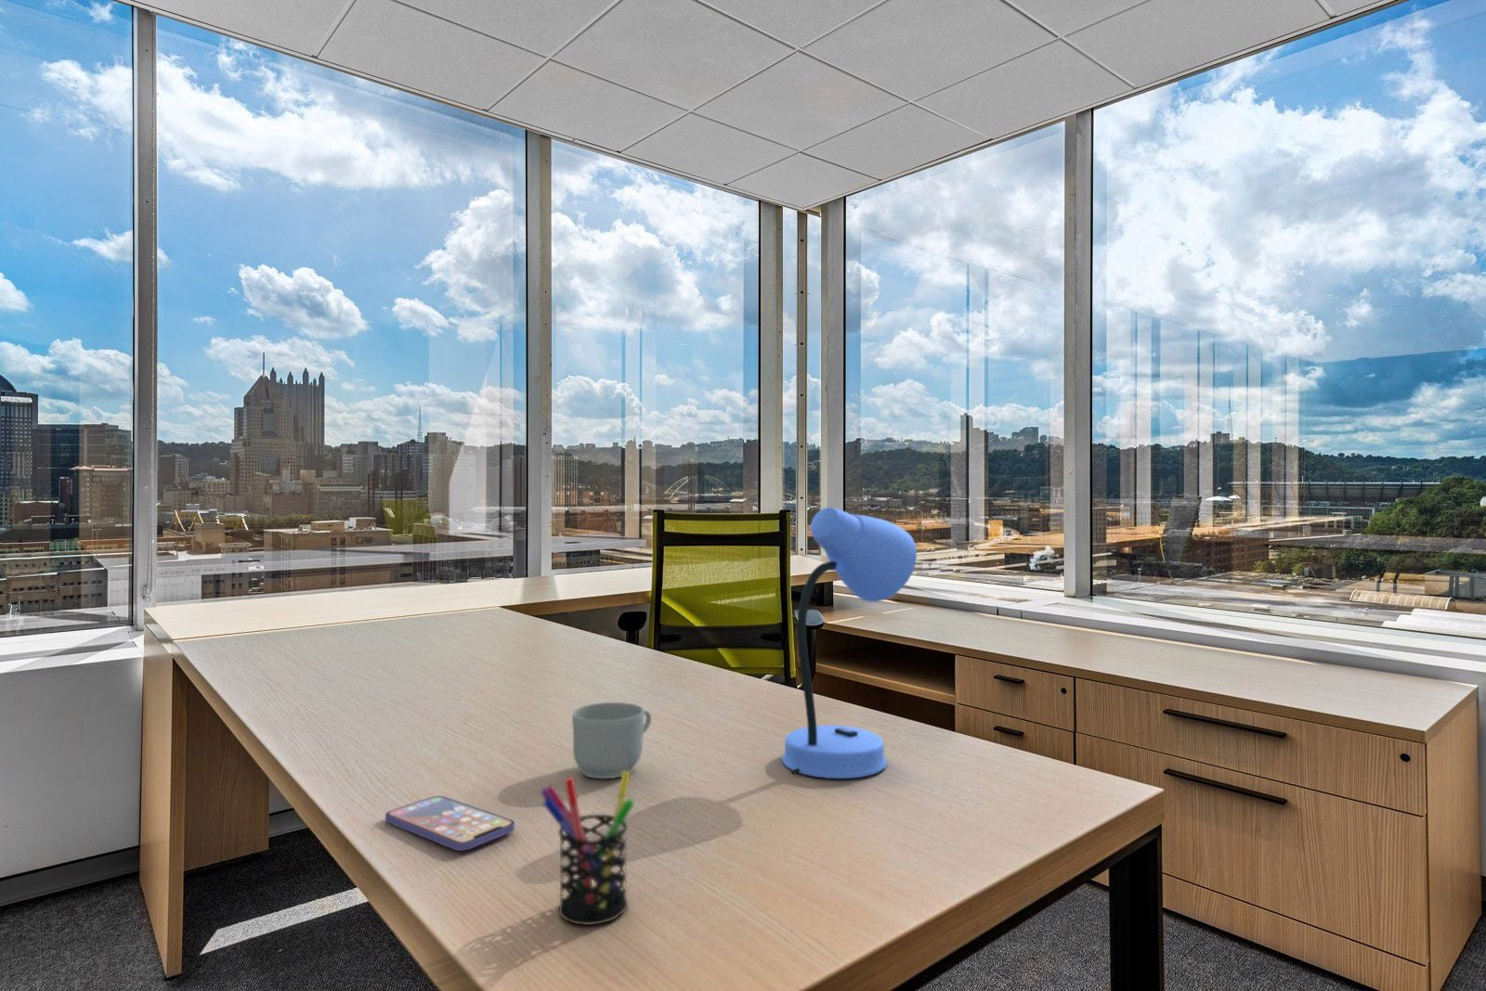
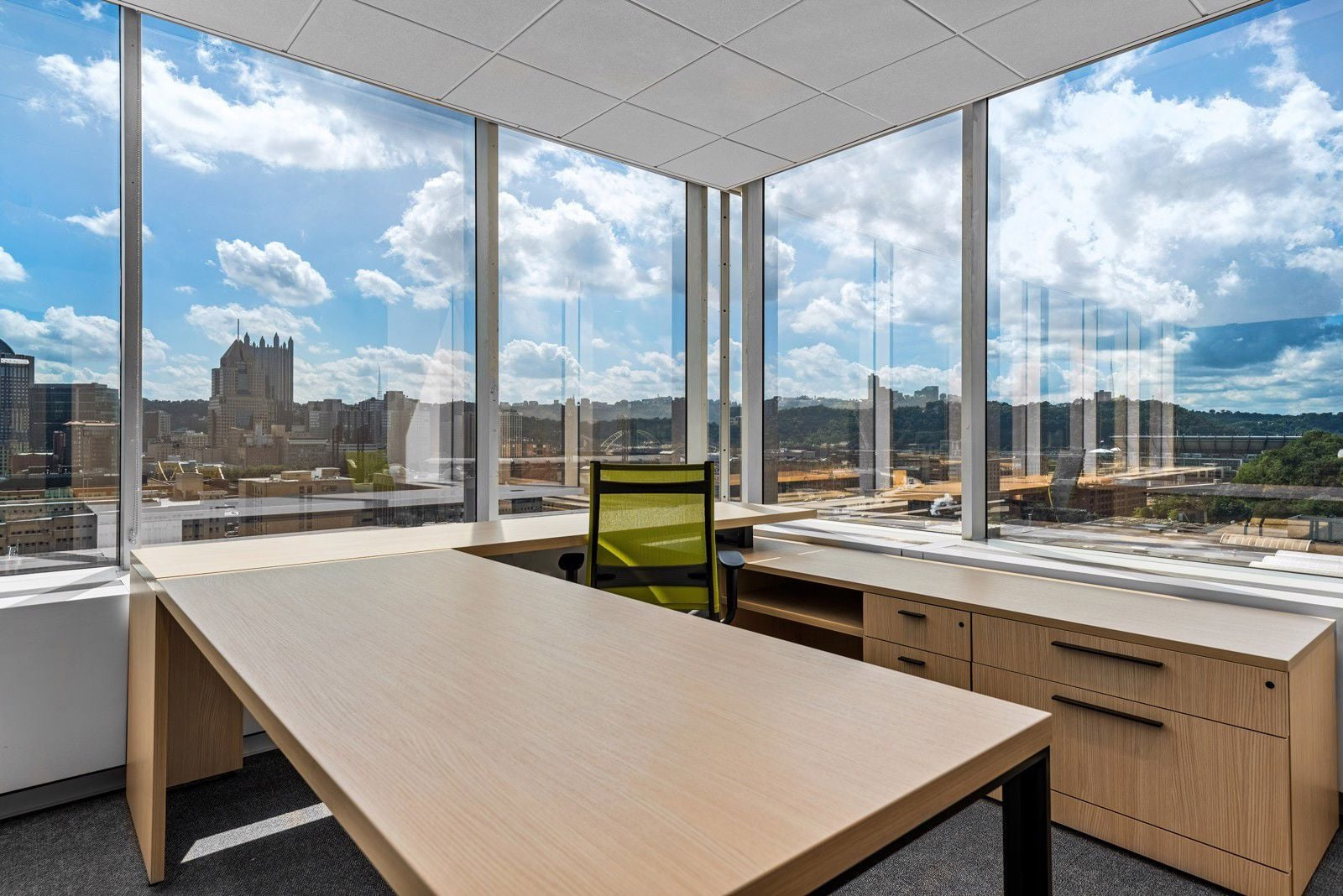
- pen holder (596, 841)
- desk lamp (863, 599)
- mug (616, 738)
- smartphone (448, 821)
